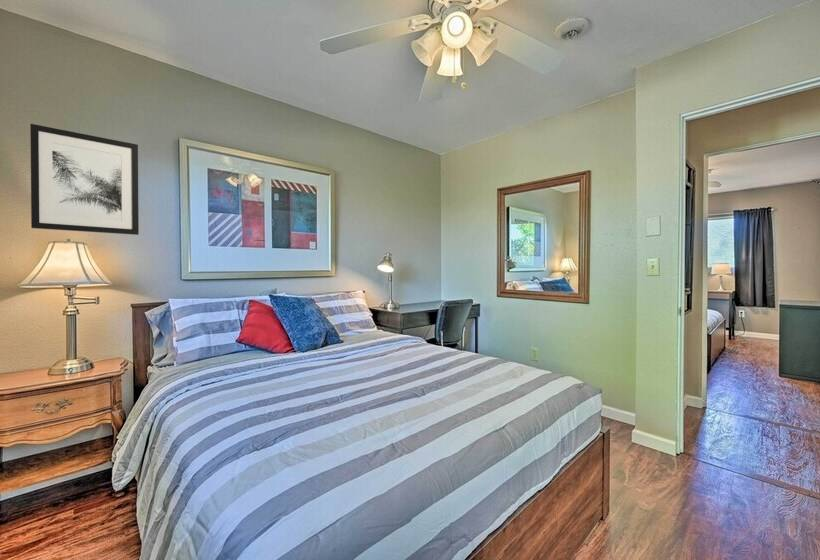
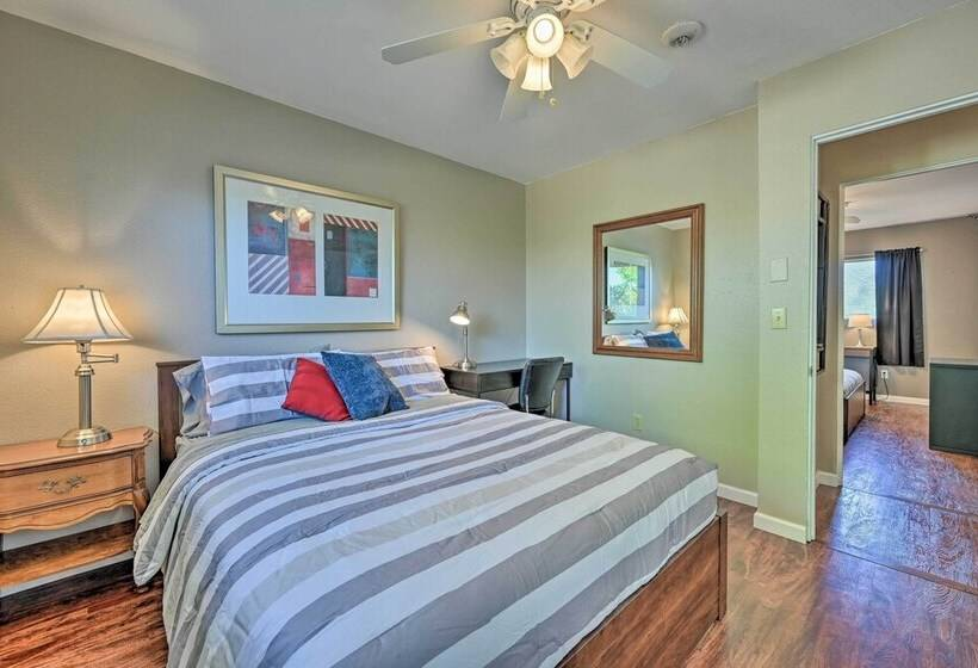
- wall art (88, 183)
